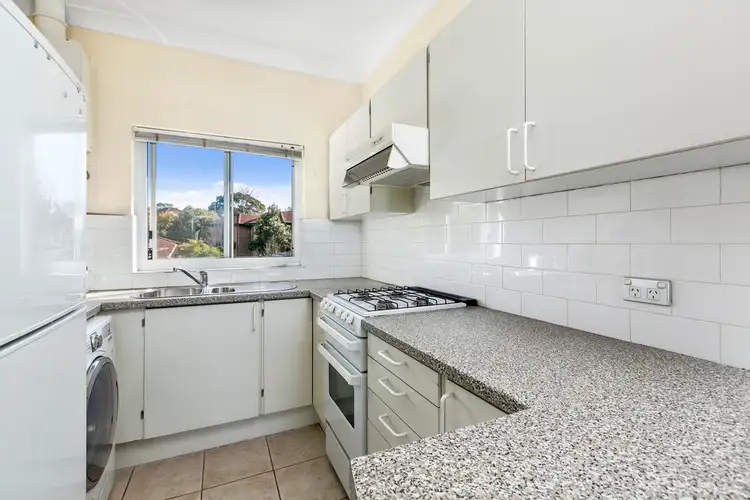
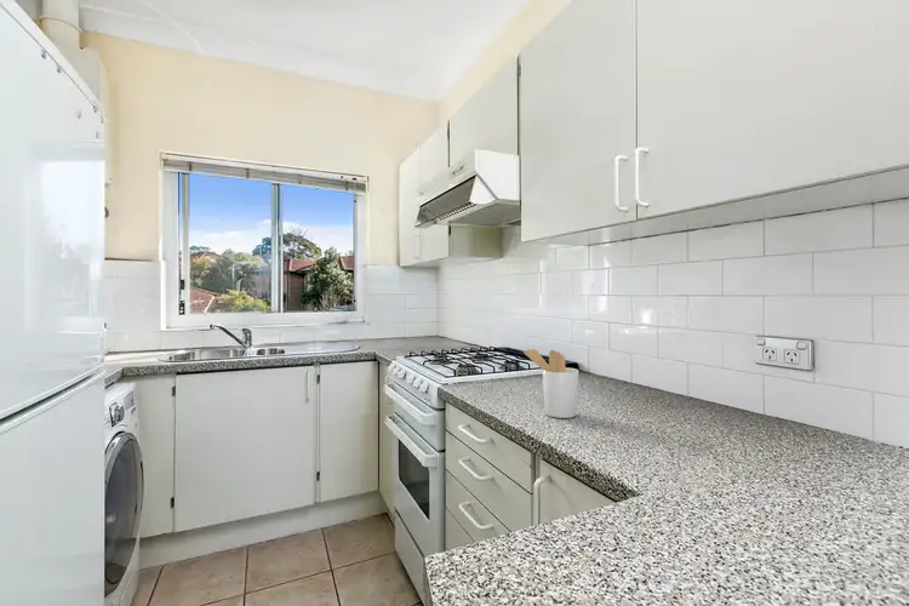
+ utensil holder (550, 379)
